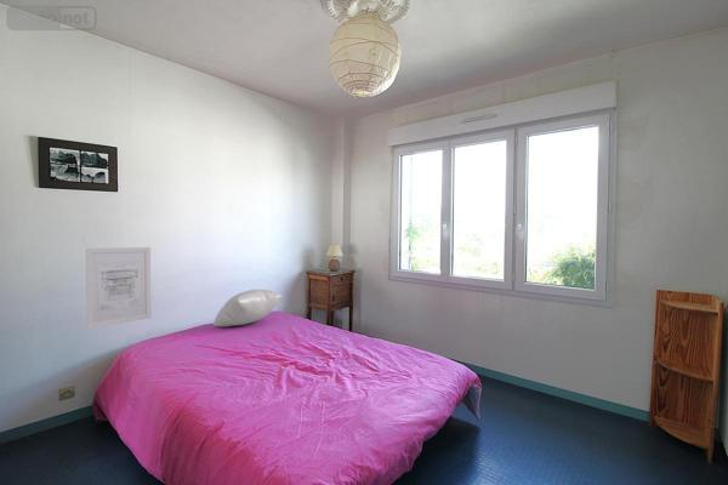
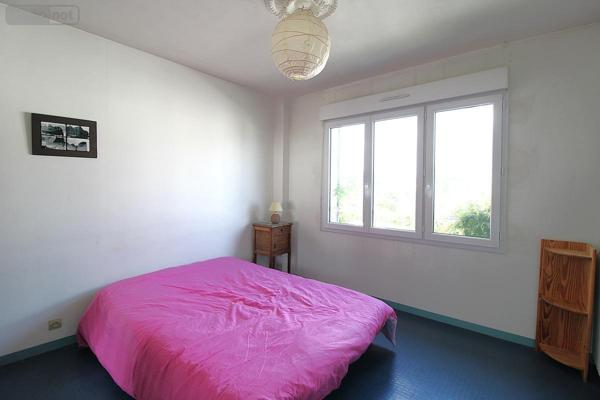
- wall art (120, 285)
- pillow (248, 307)
